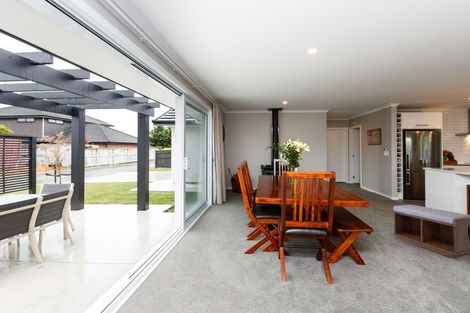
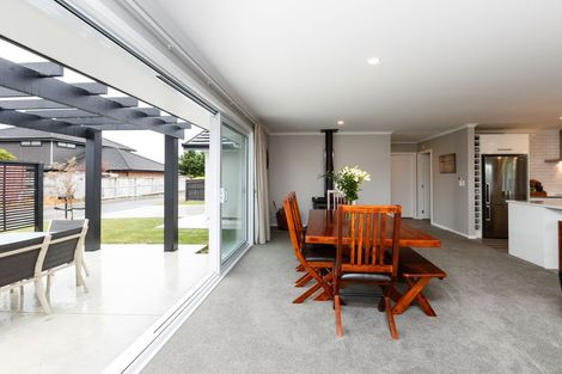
- bench (430, 227)
